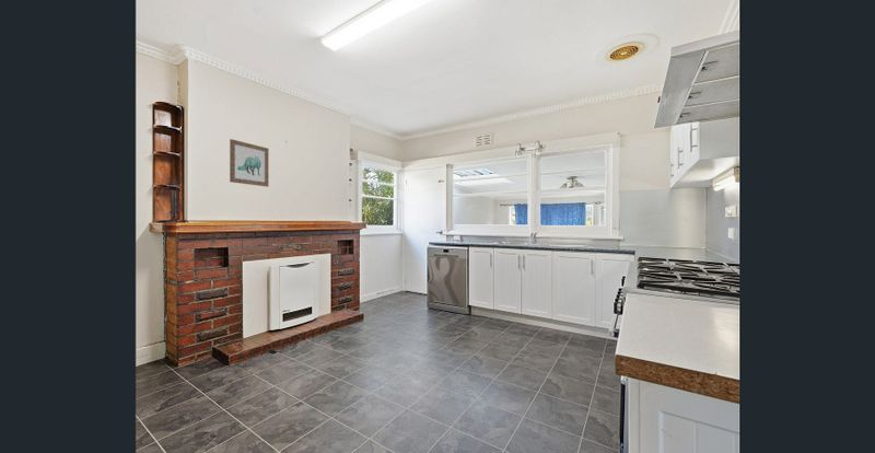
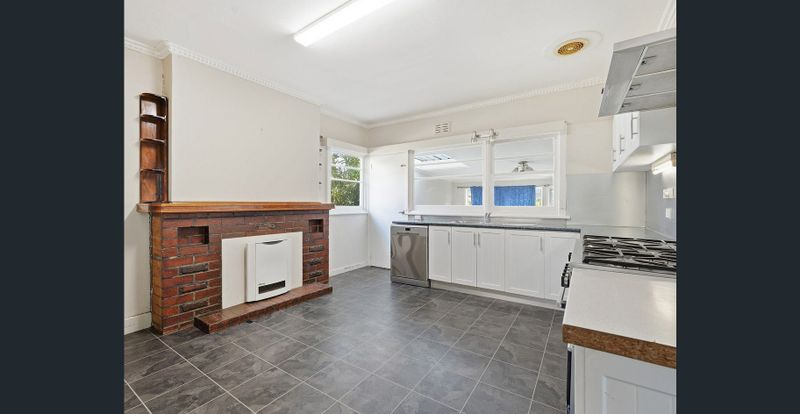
- wall art (249, 164)
